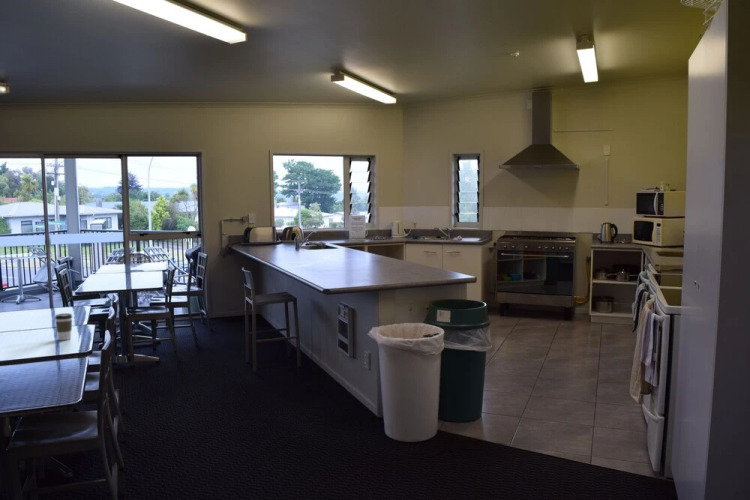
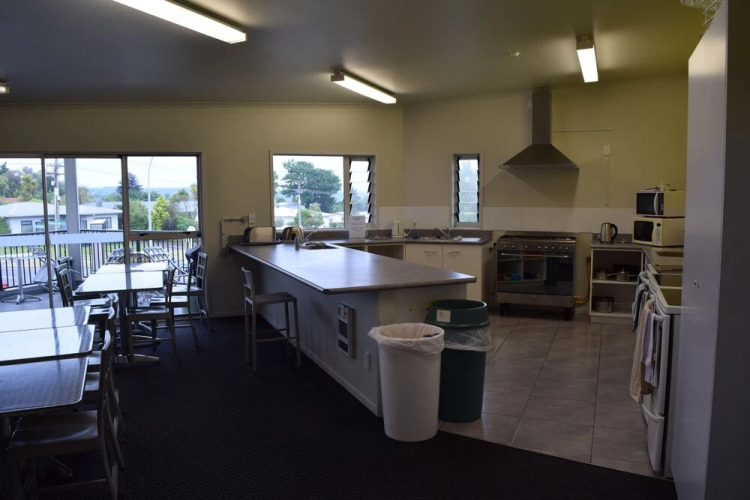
- coffee cup (63, 326)
